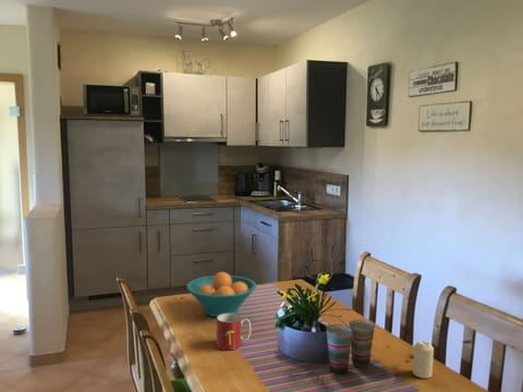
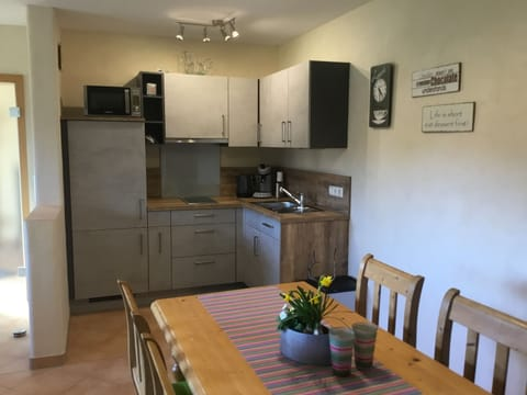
- candle (423, 358)
- mug (233, 330)
- fruit bowl (221, 292)
